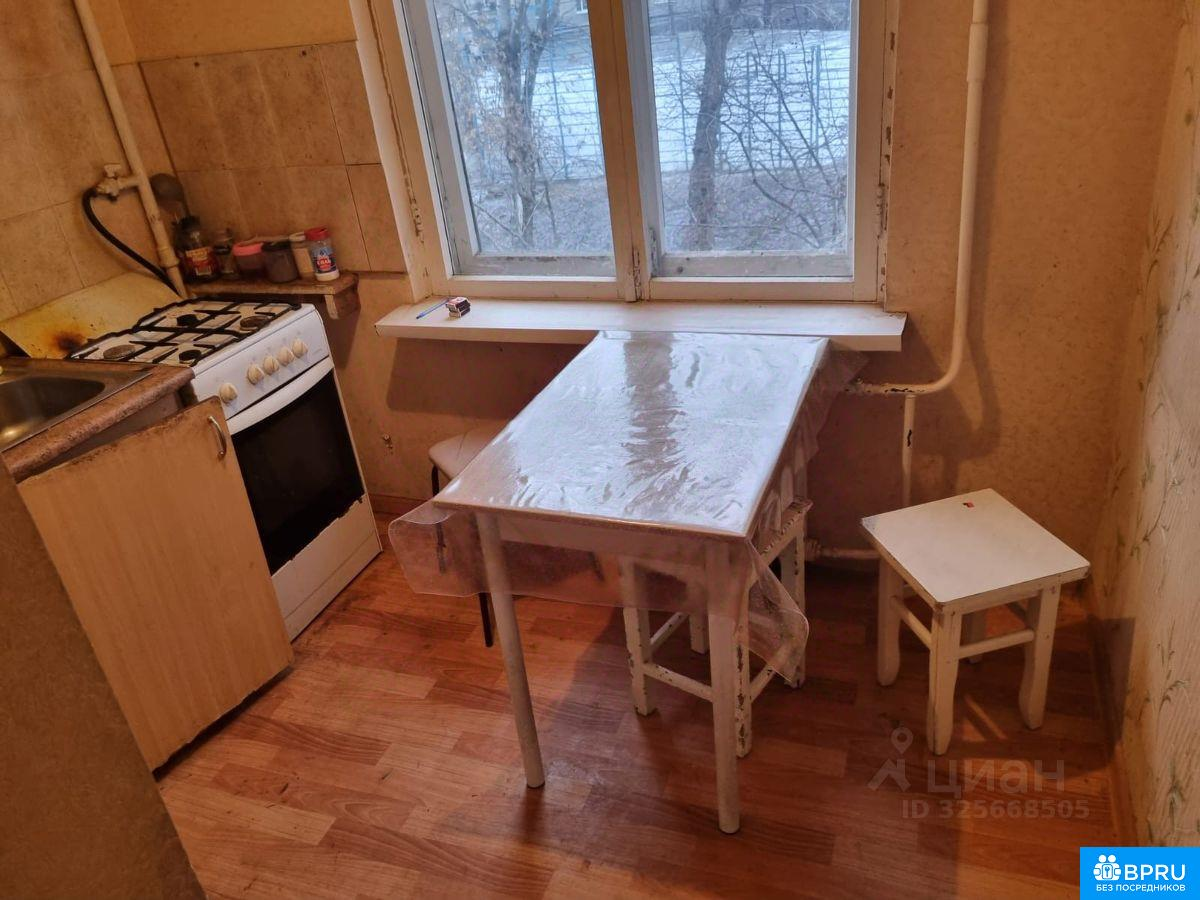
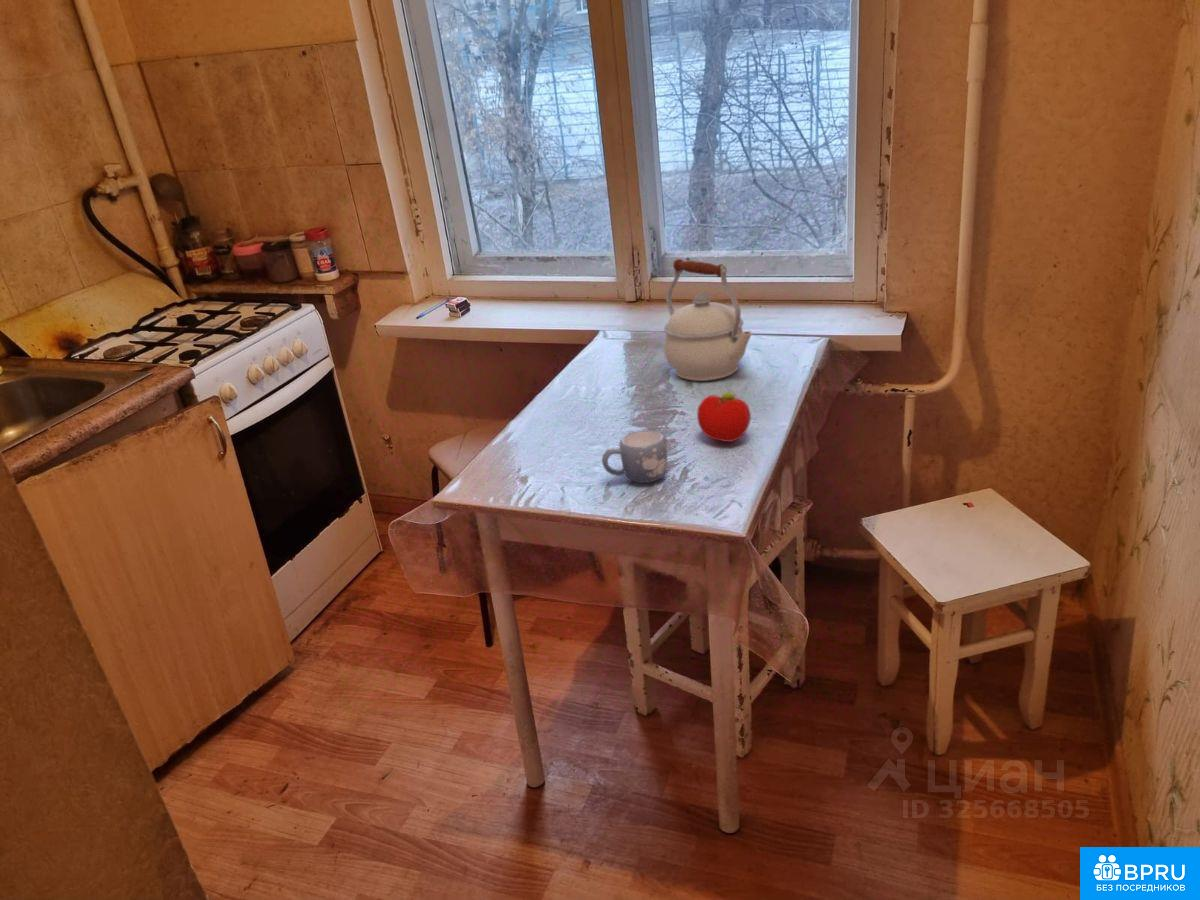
+ mug (635, 460)
+ kettle (707, 318)
+ fruit (723, 415)
